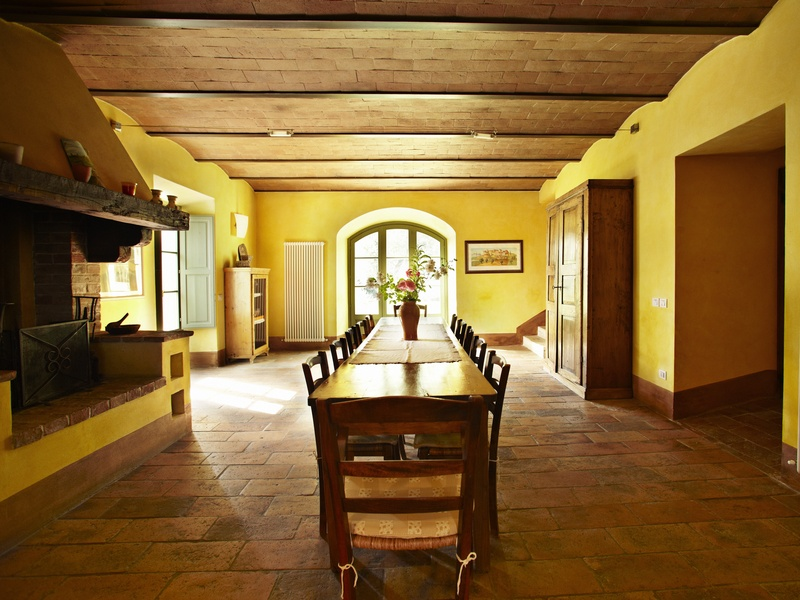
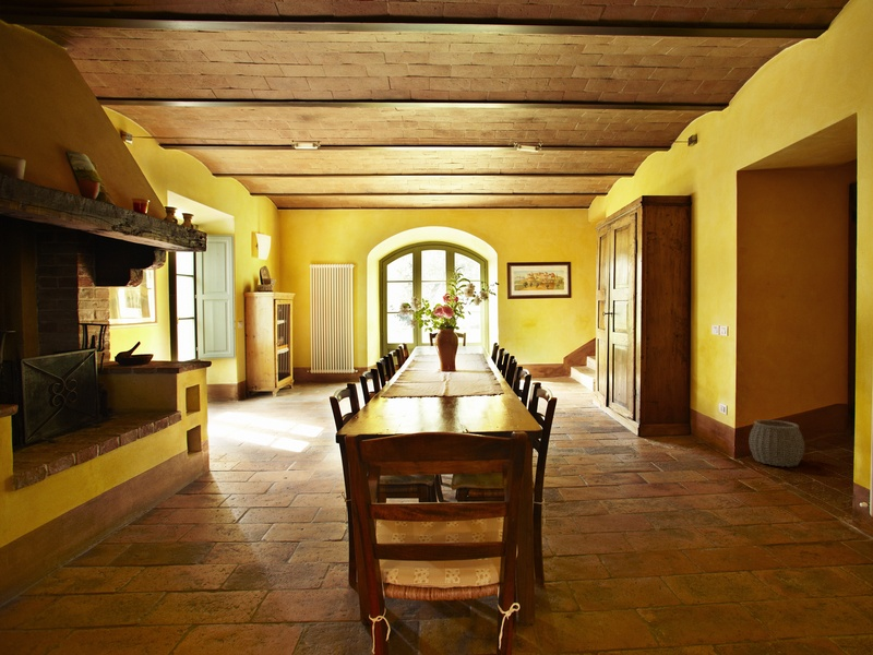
+ woven basket (776, 442)
